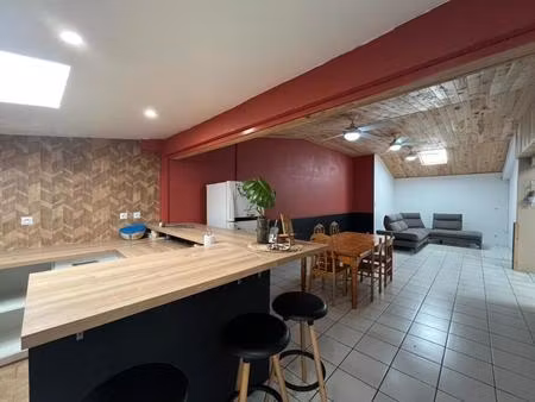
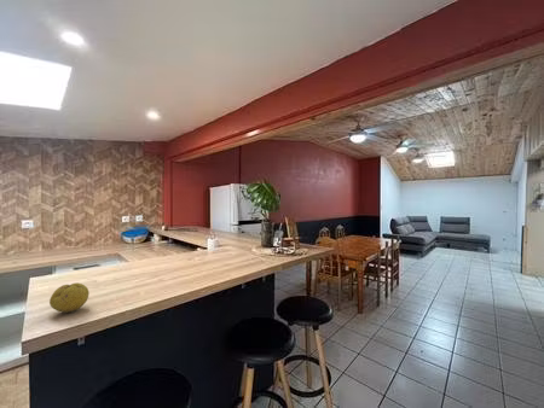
+ fruit (70, 297)
